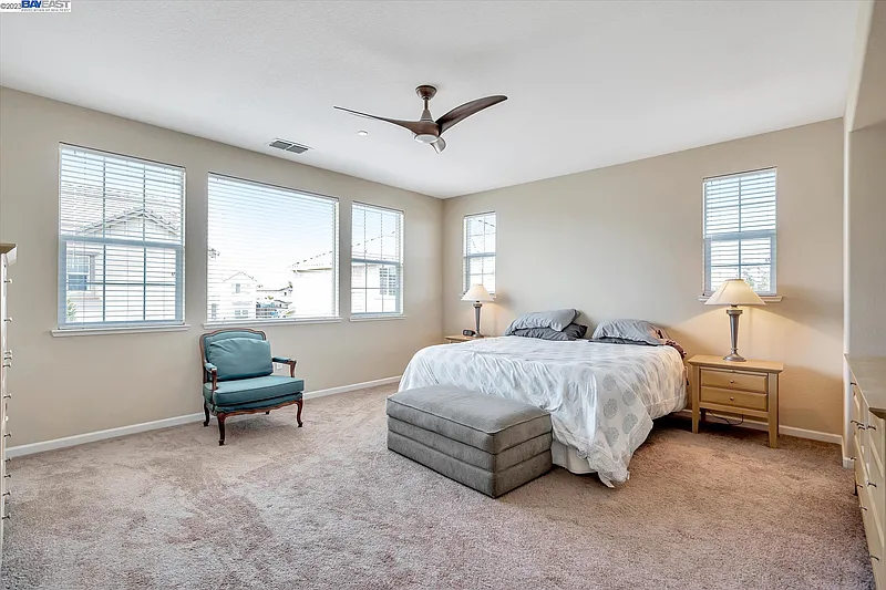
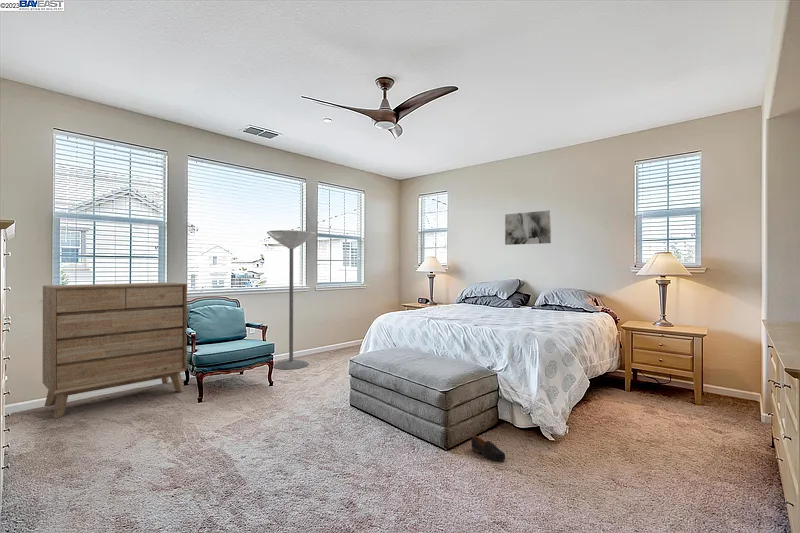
+ floor lamp (291, 298)
+ shoe (487, 447)
+ dresser (119, 341)
+ wall art (527, 228)
